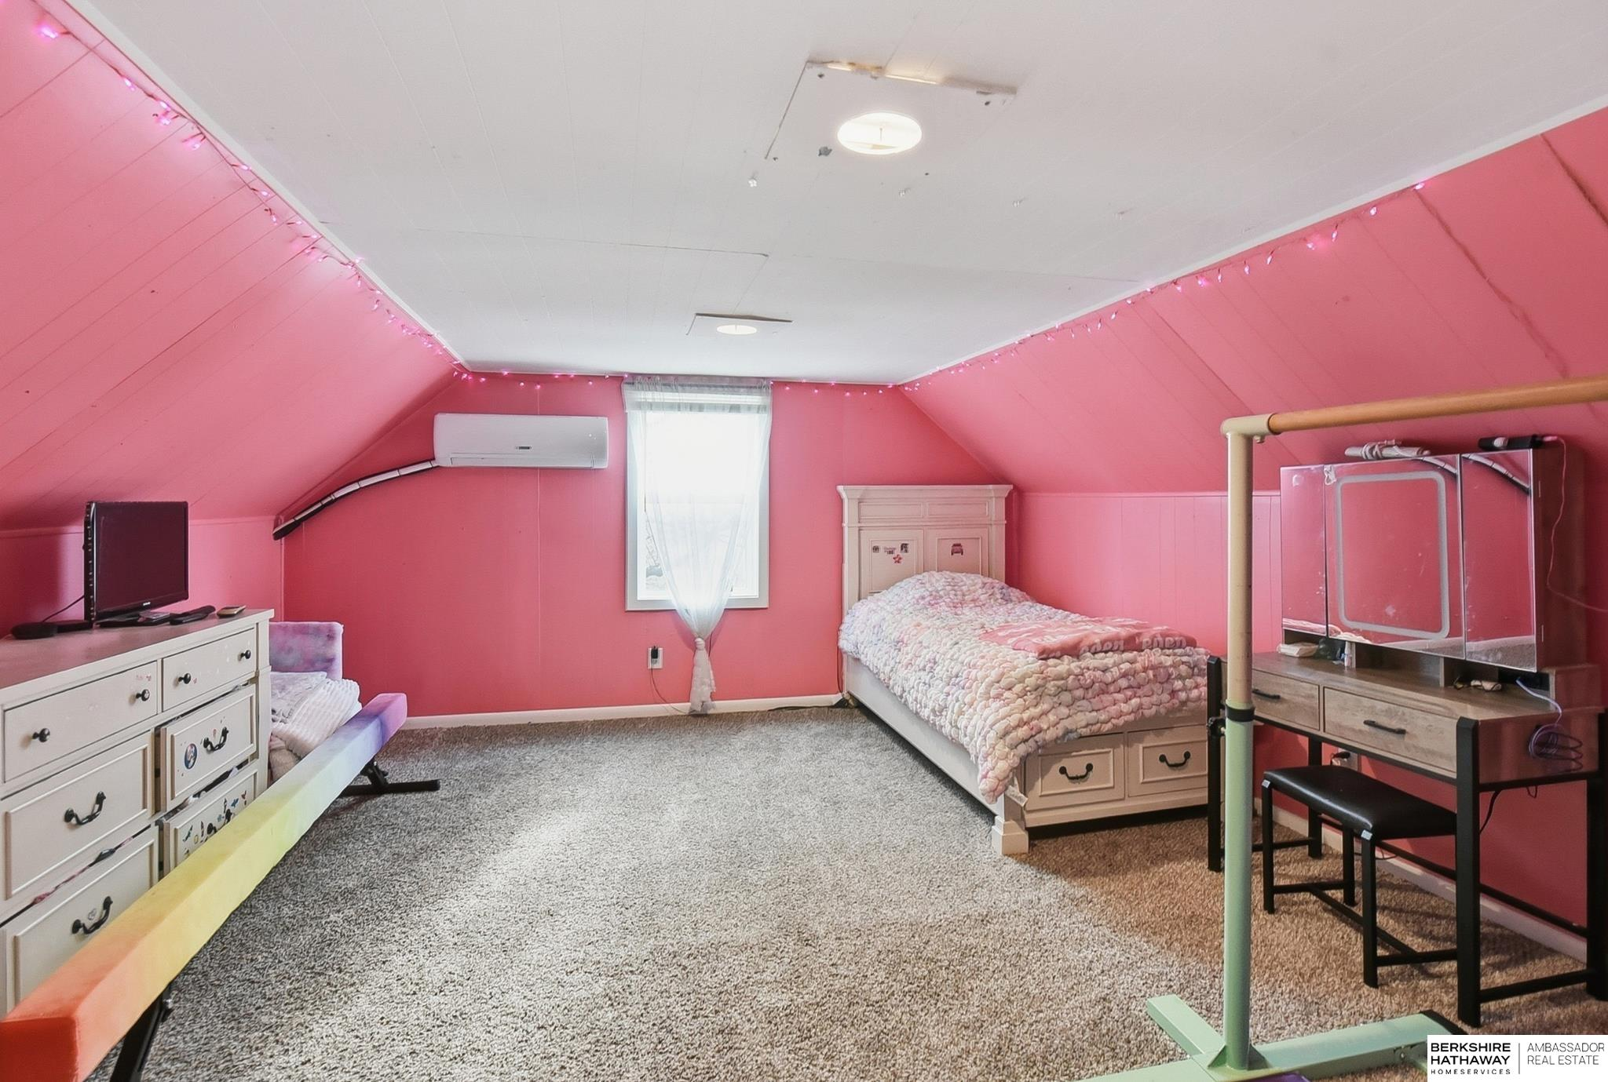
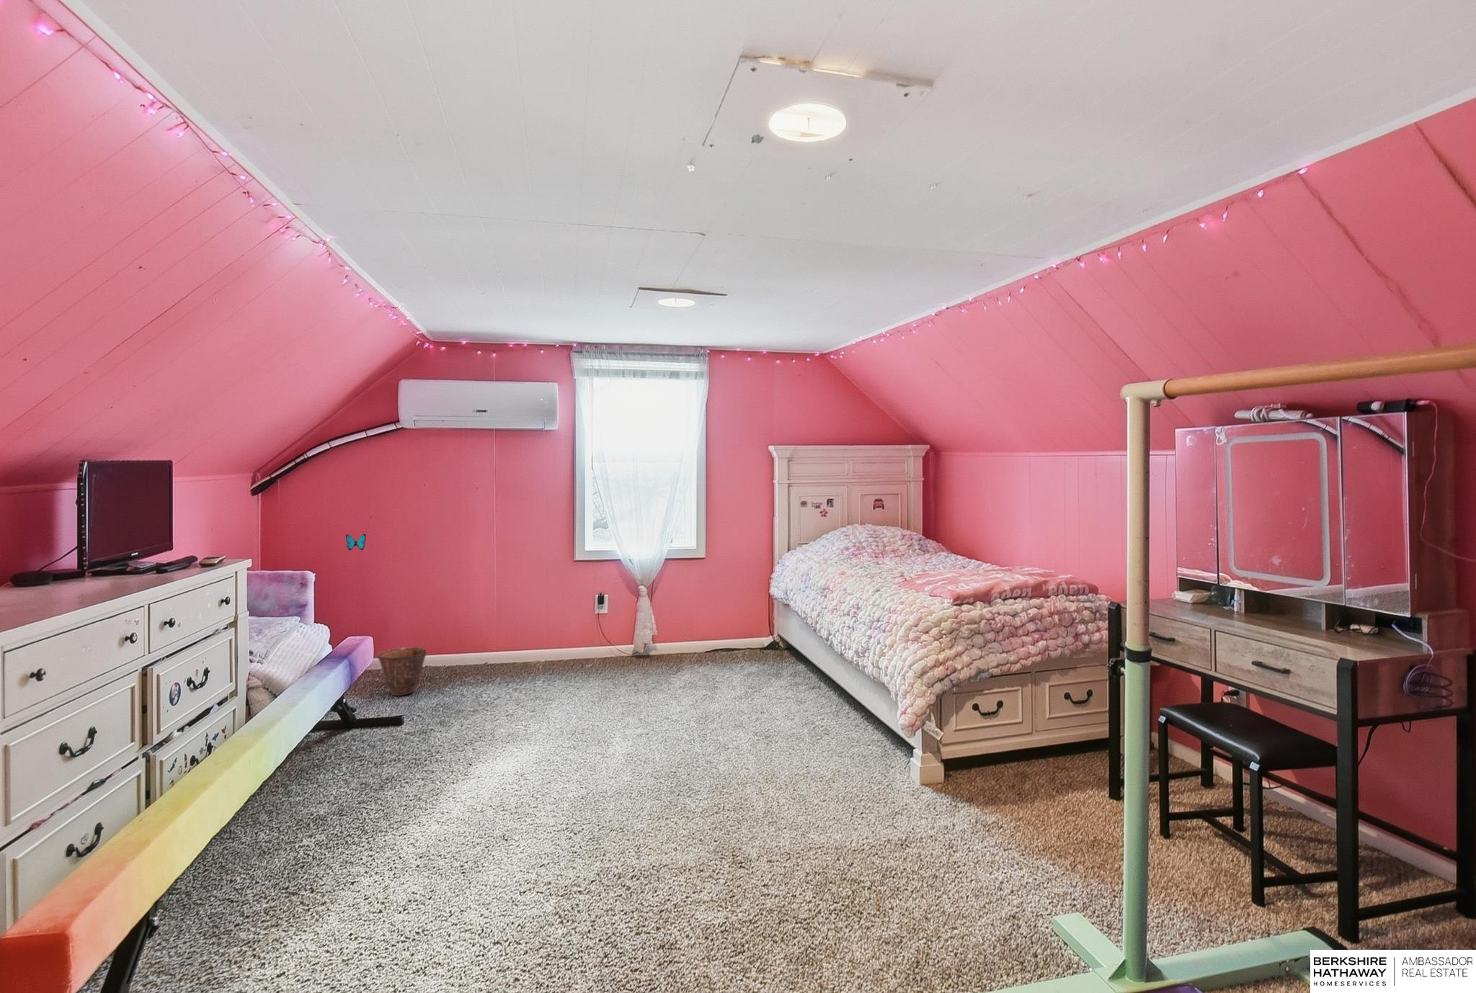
+ decorative butterfly (355, 542)
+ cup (403, 672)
